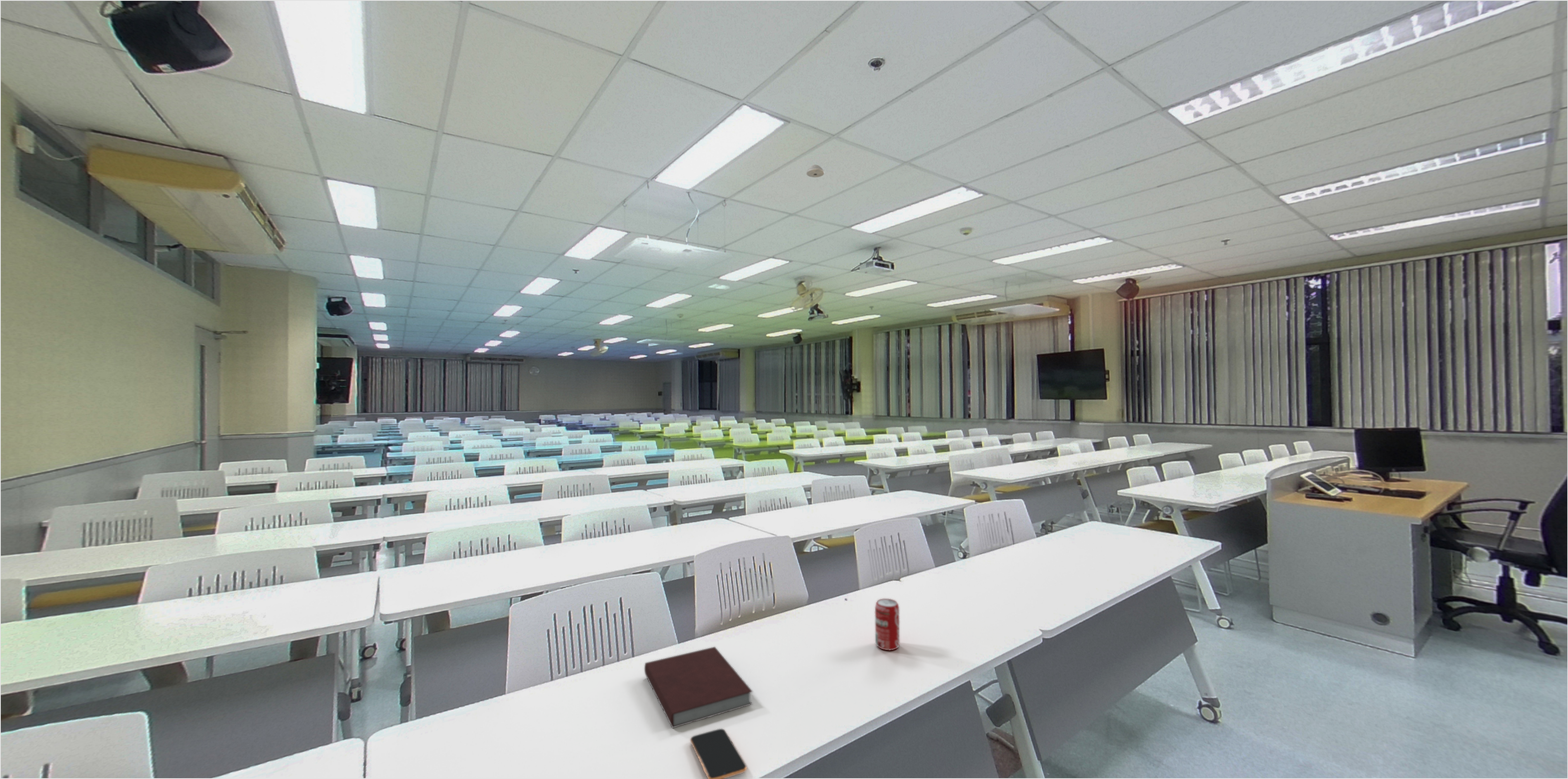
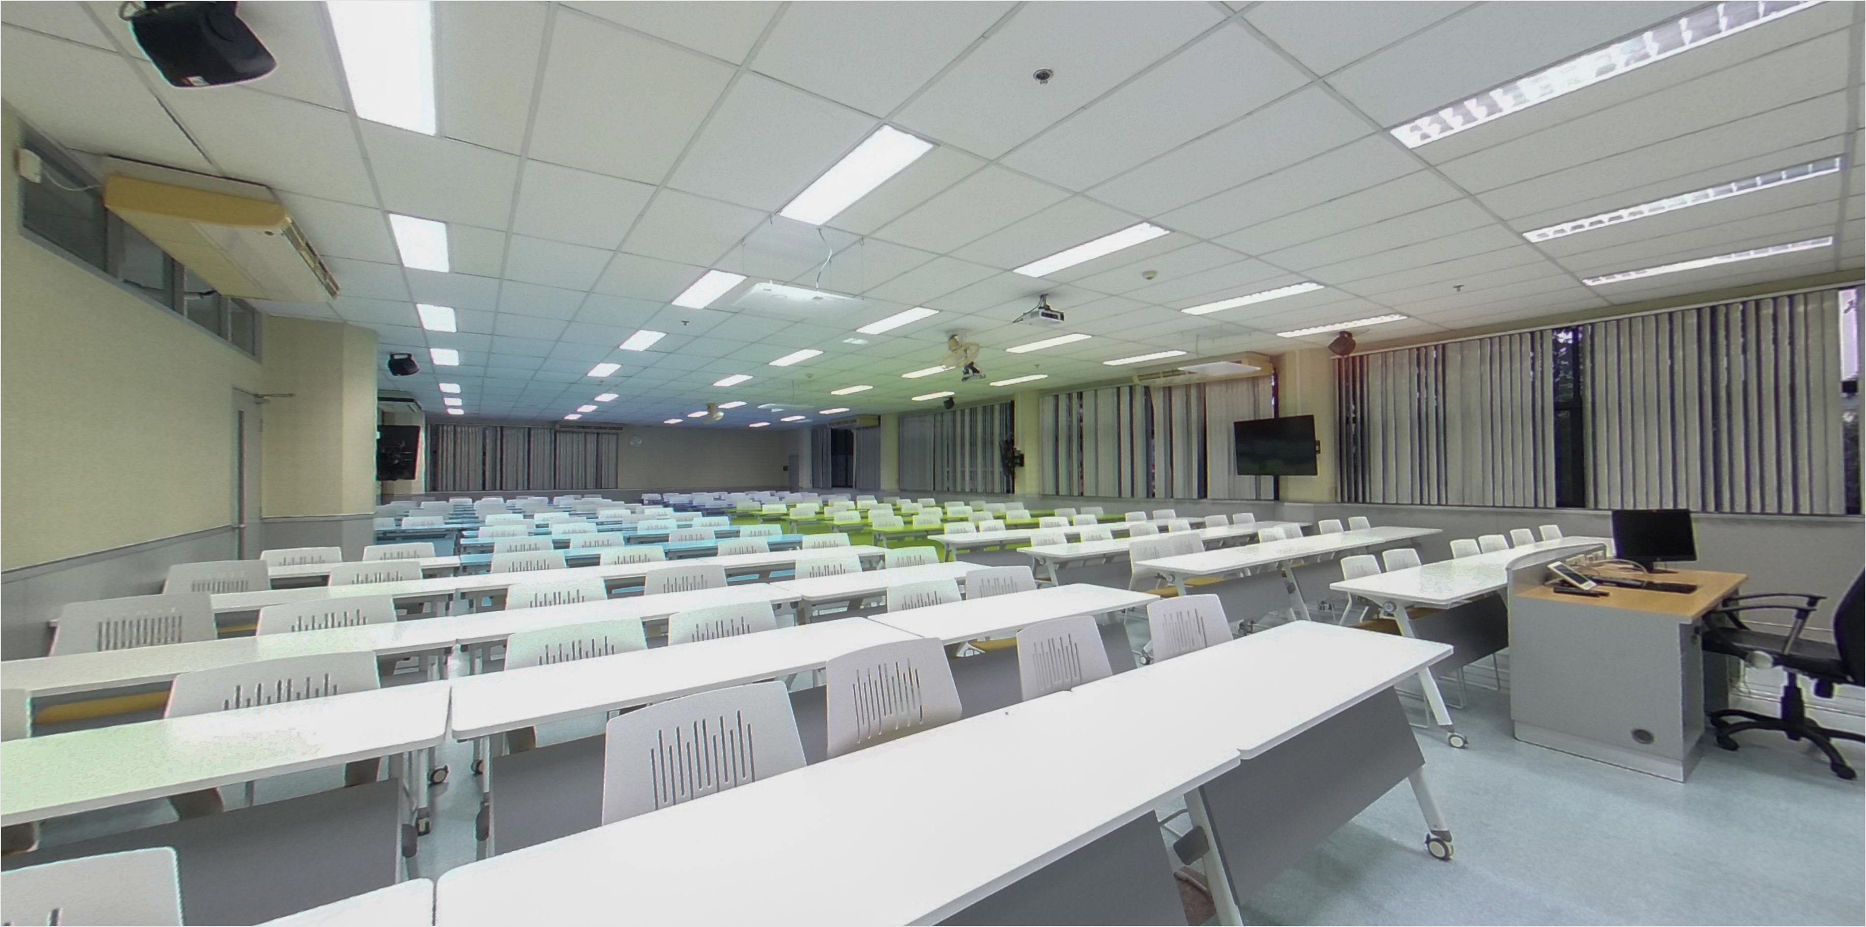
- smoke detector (815, 170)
- notebook (696, 683)
- smartphone (717, 753)
- beverage can (887, 624)
